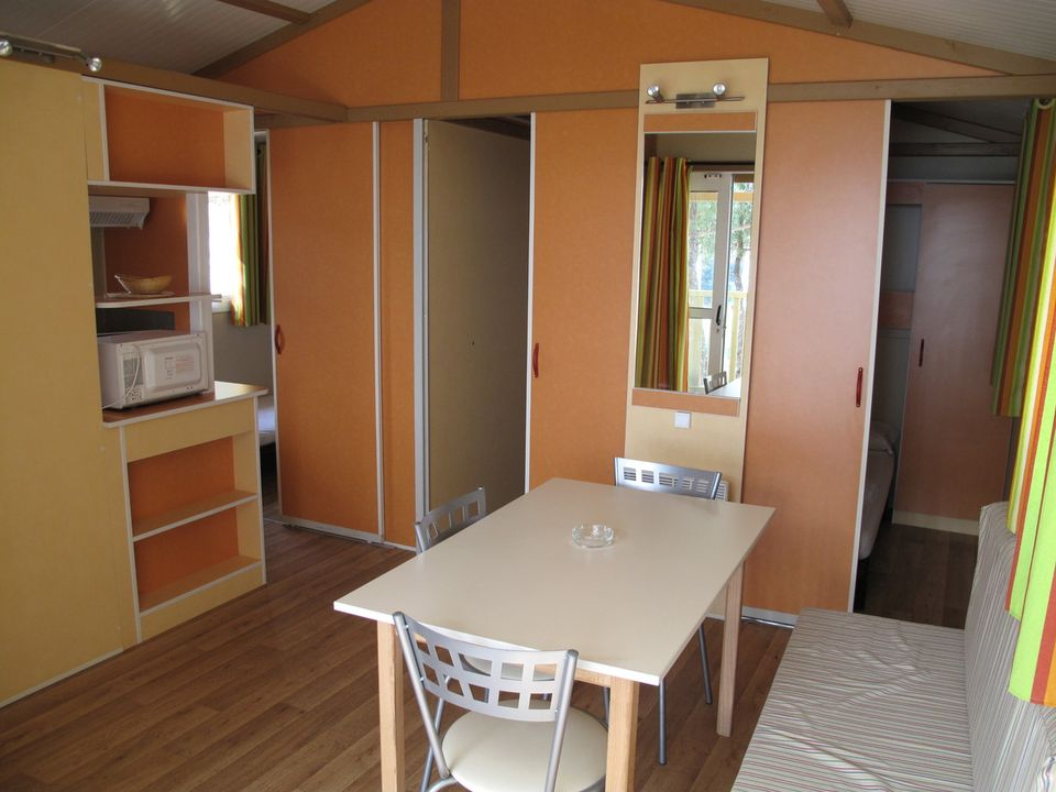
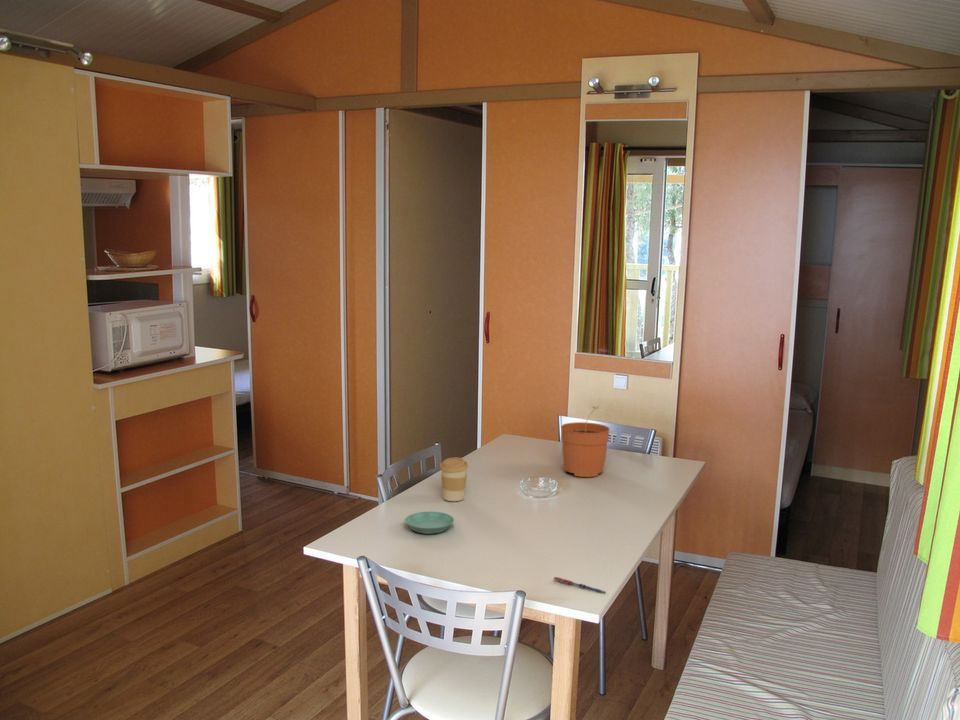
+ pen (579, 584)
+ plant pot (584, 438)
+ saucer (429, 523)
+ coffee cup (453, 479)
